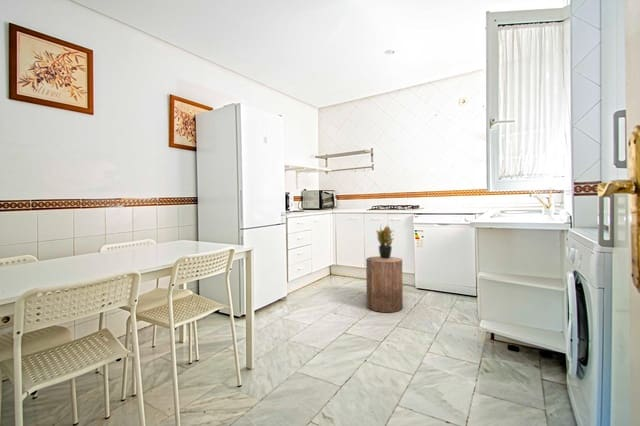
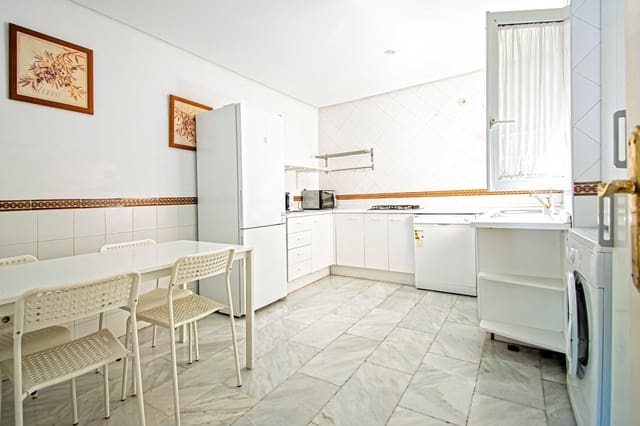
- stool (384, 282)
- potted plant (386, 240)
